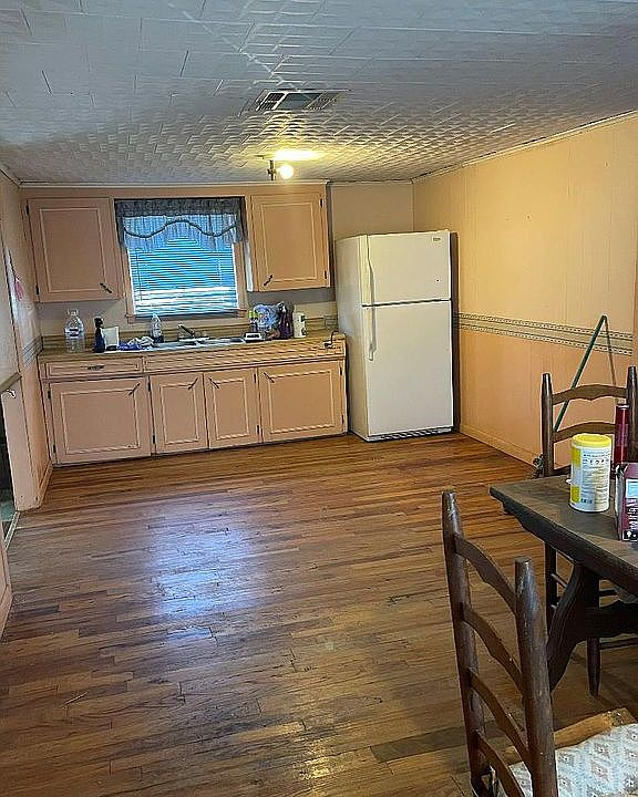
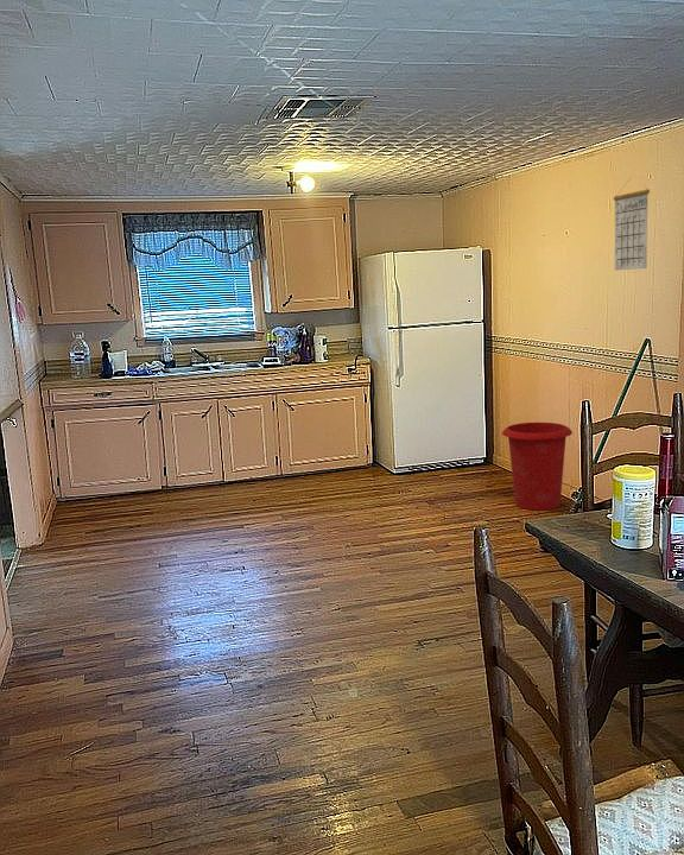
+ calendar (631, 222)
+ waste bin (537, 466)
